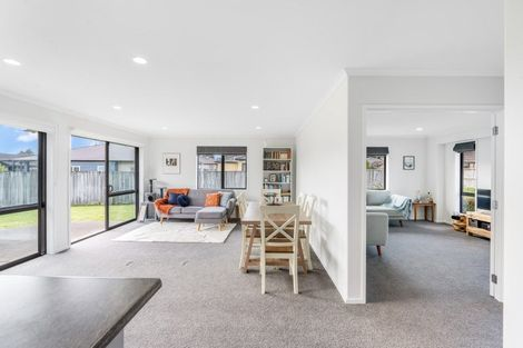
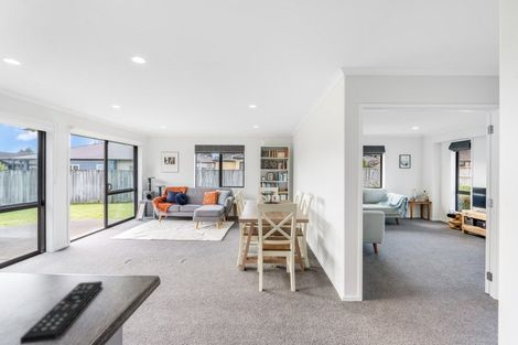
+ remote control (69, 304)
